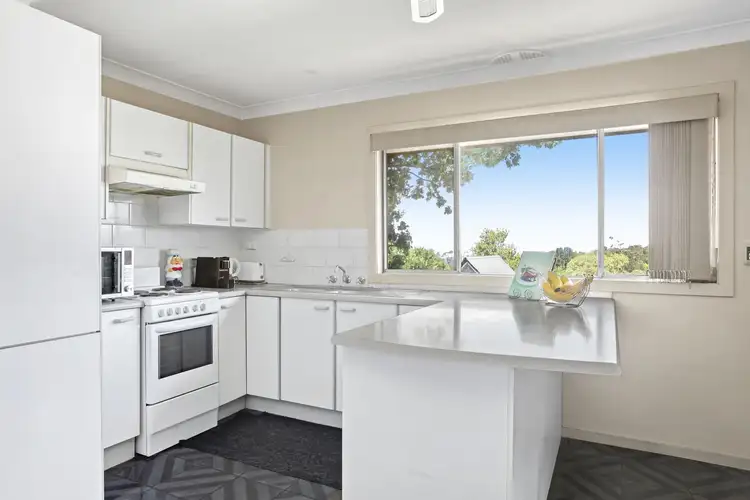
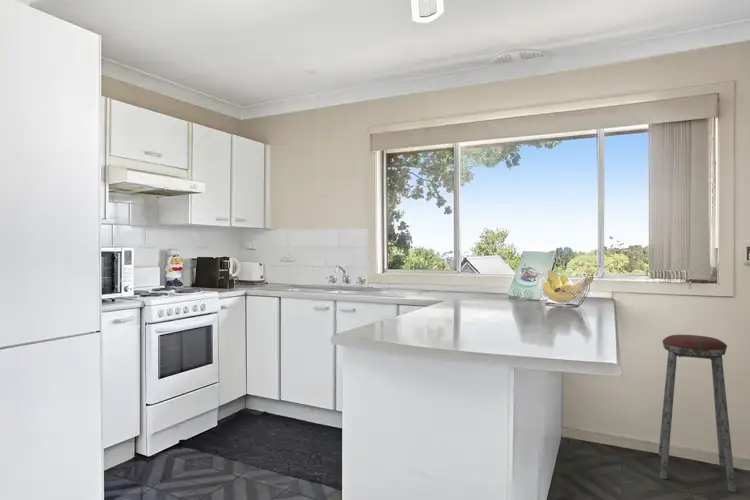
+ music stool (714, 400)
